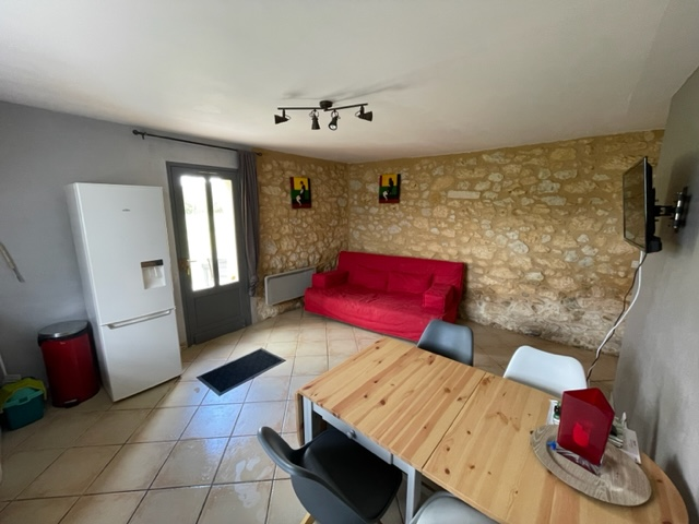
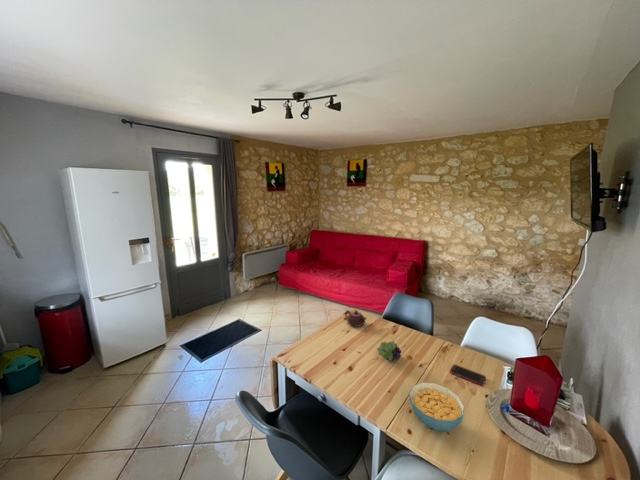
+ fruit (389, 349)
+ cell phone (467, 374)
+ teapot (355, 316)
+ cereal bowl (435, 410)
